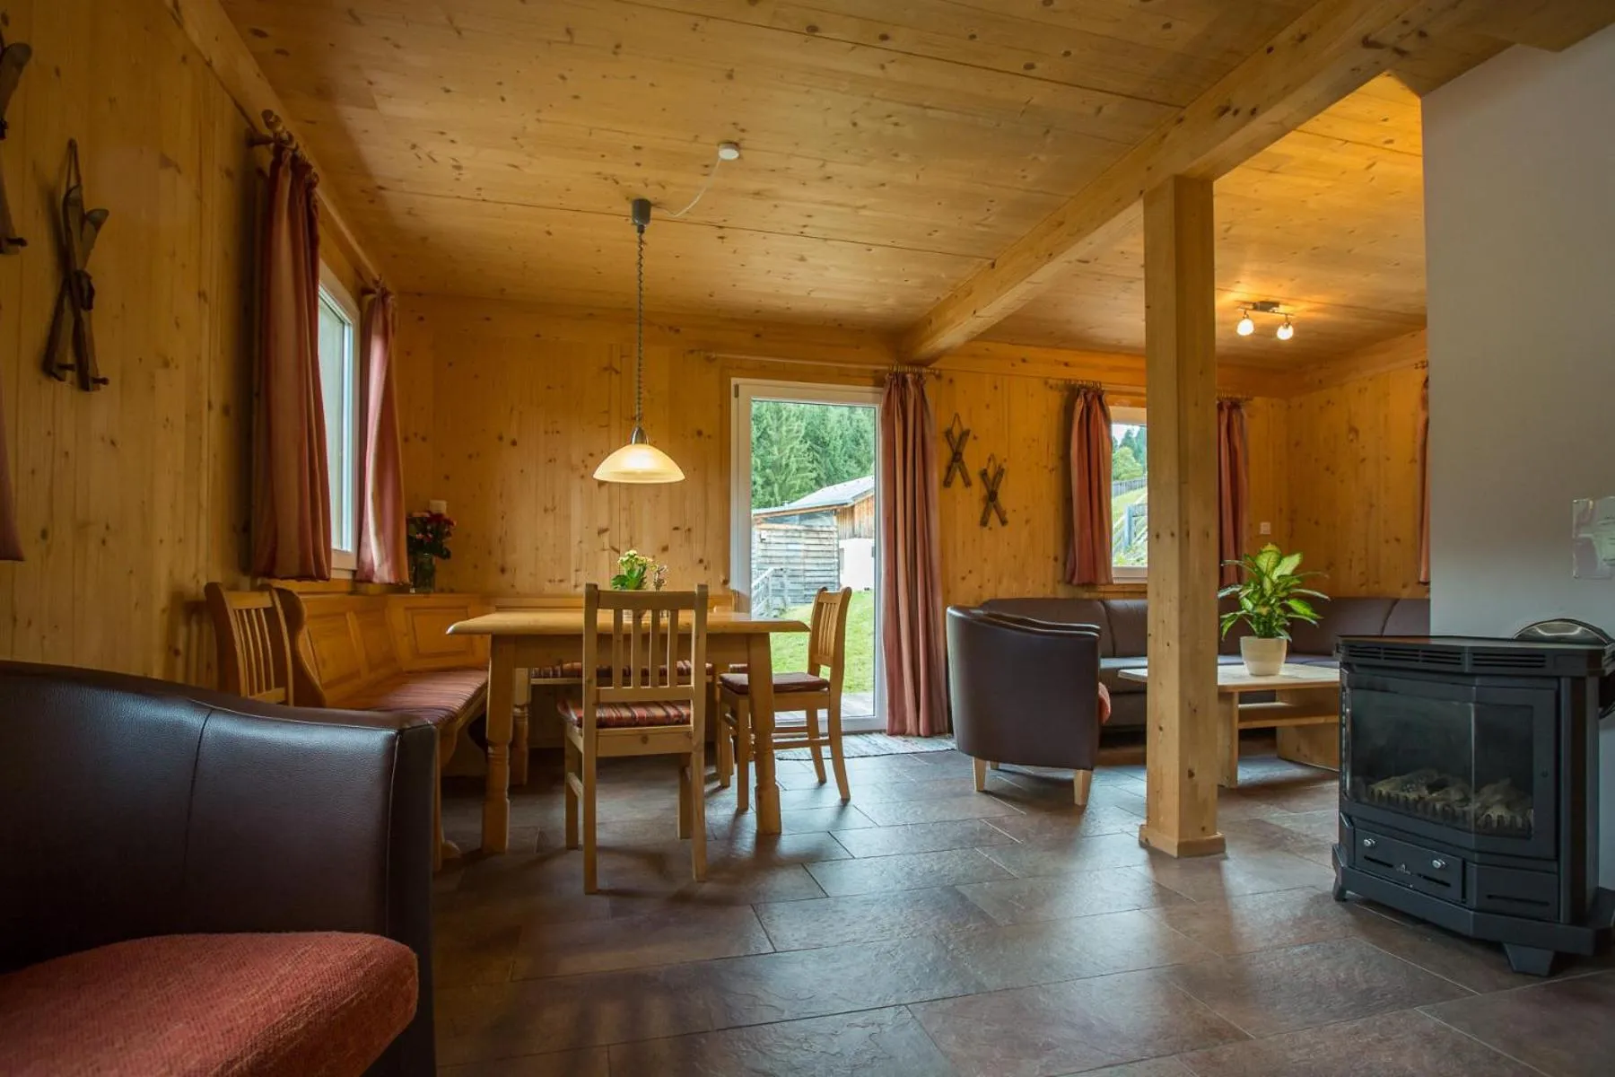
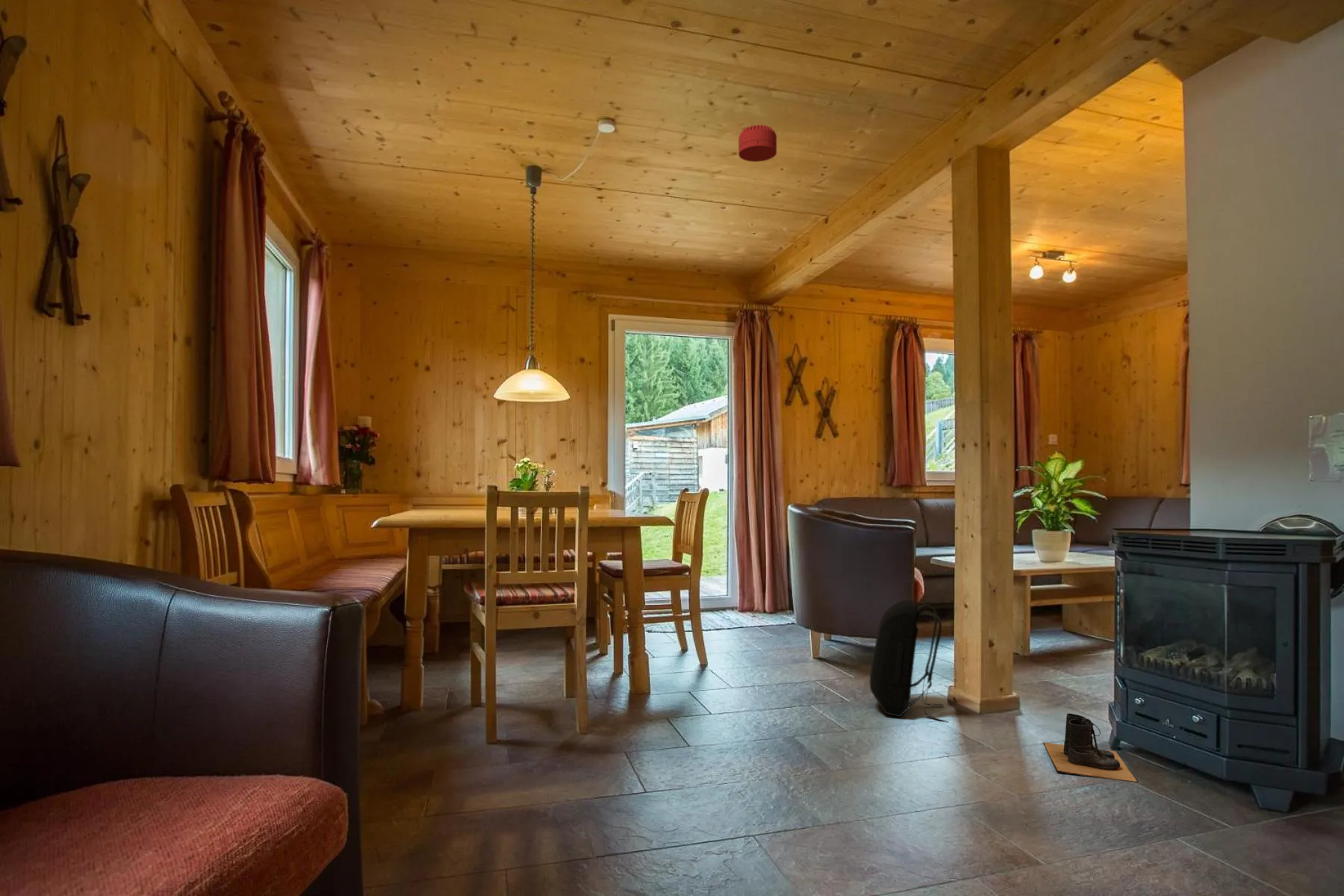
+ boots (1087, 741)
+ smoke detector (757, 143)
+ backpack (906, 656)
